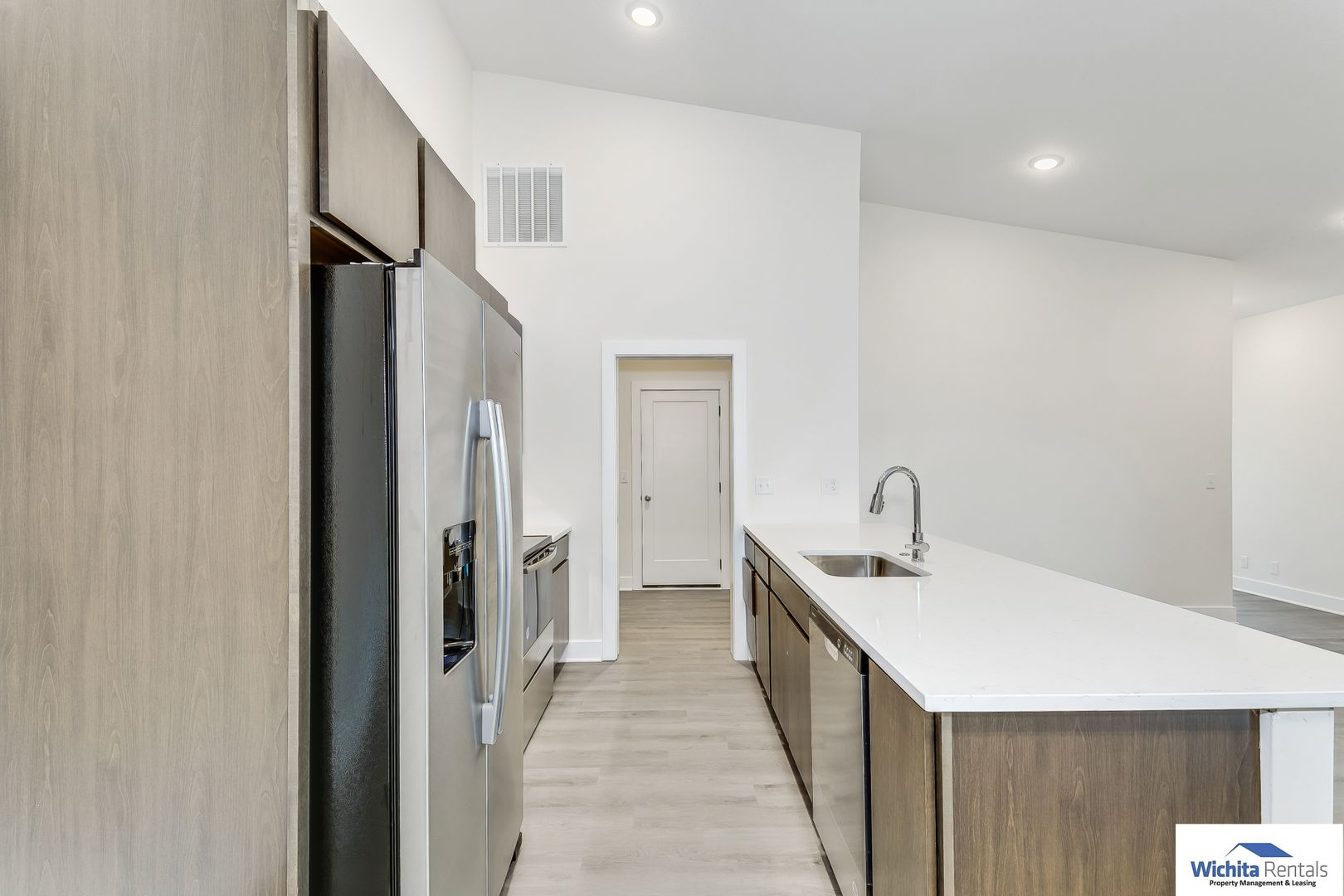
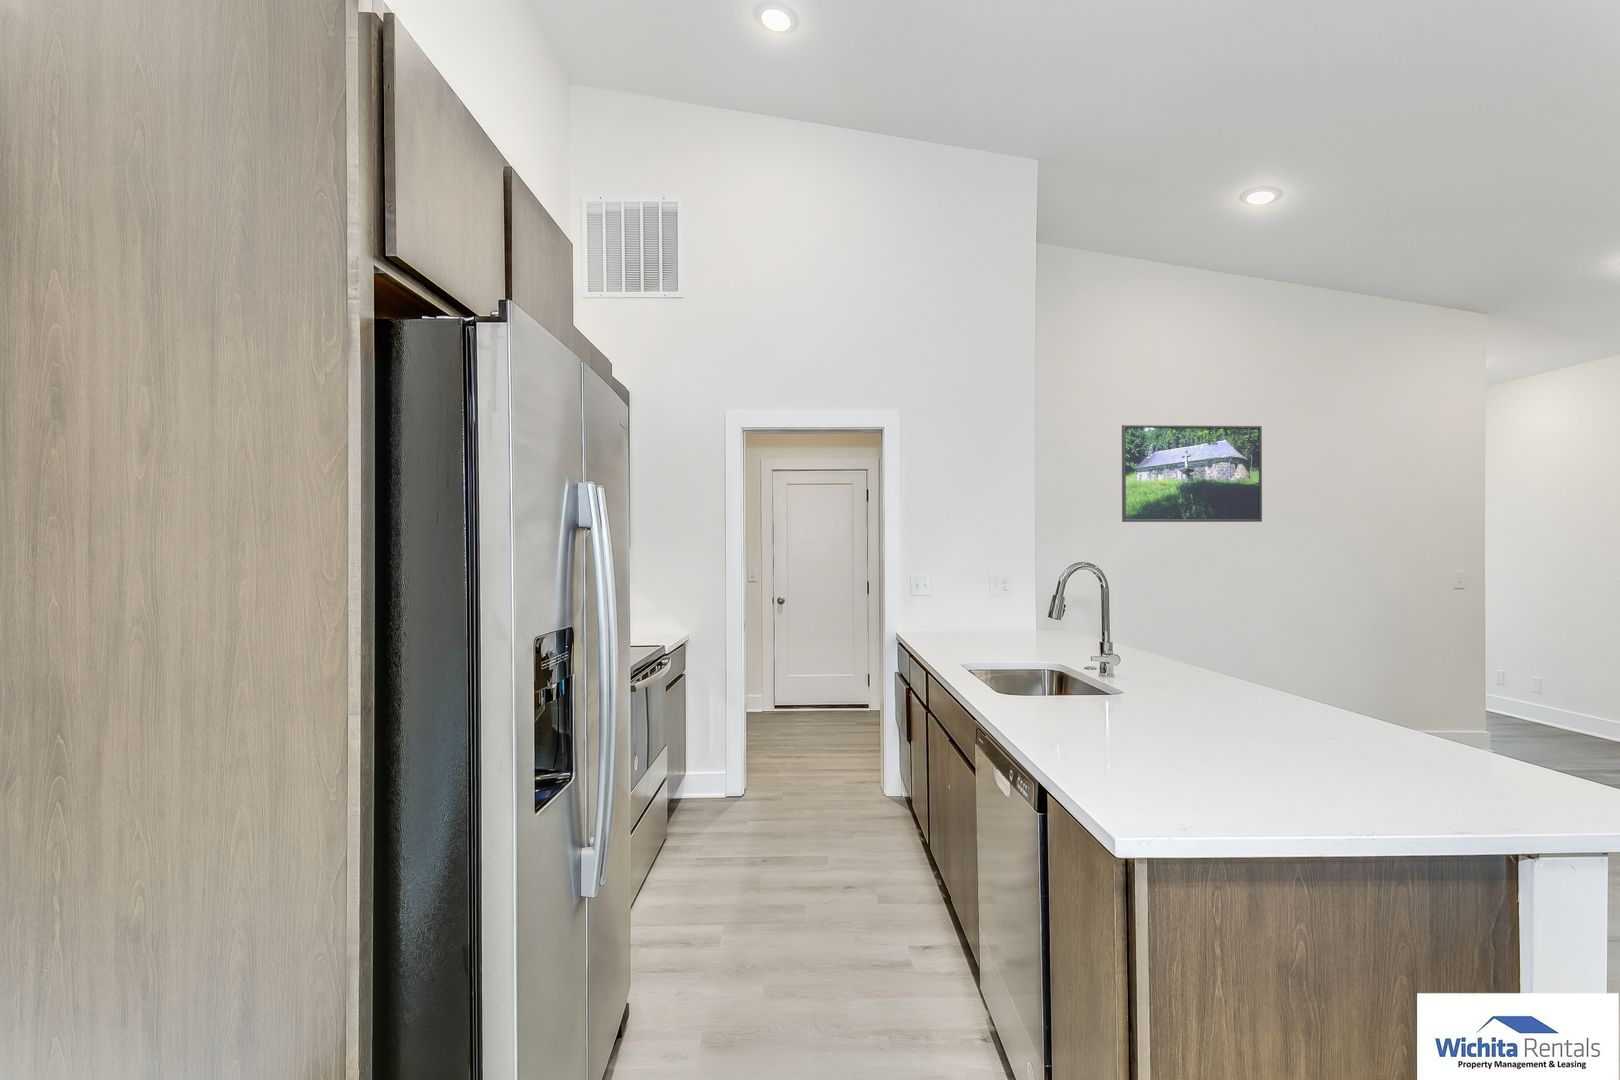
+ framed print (1192, 472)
